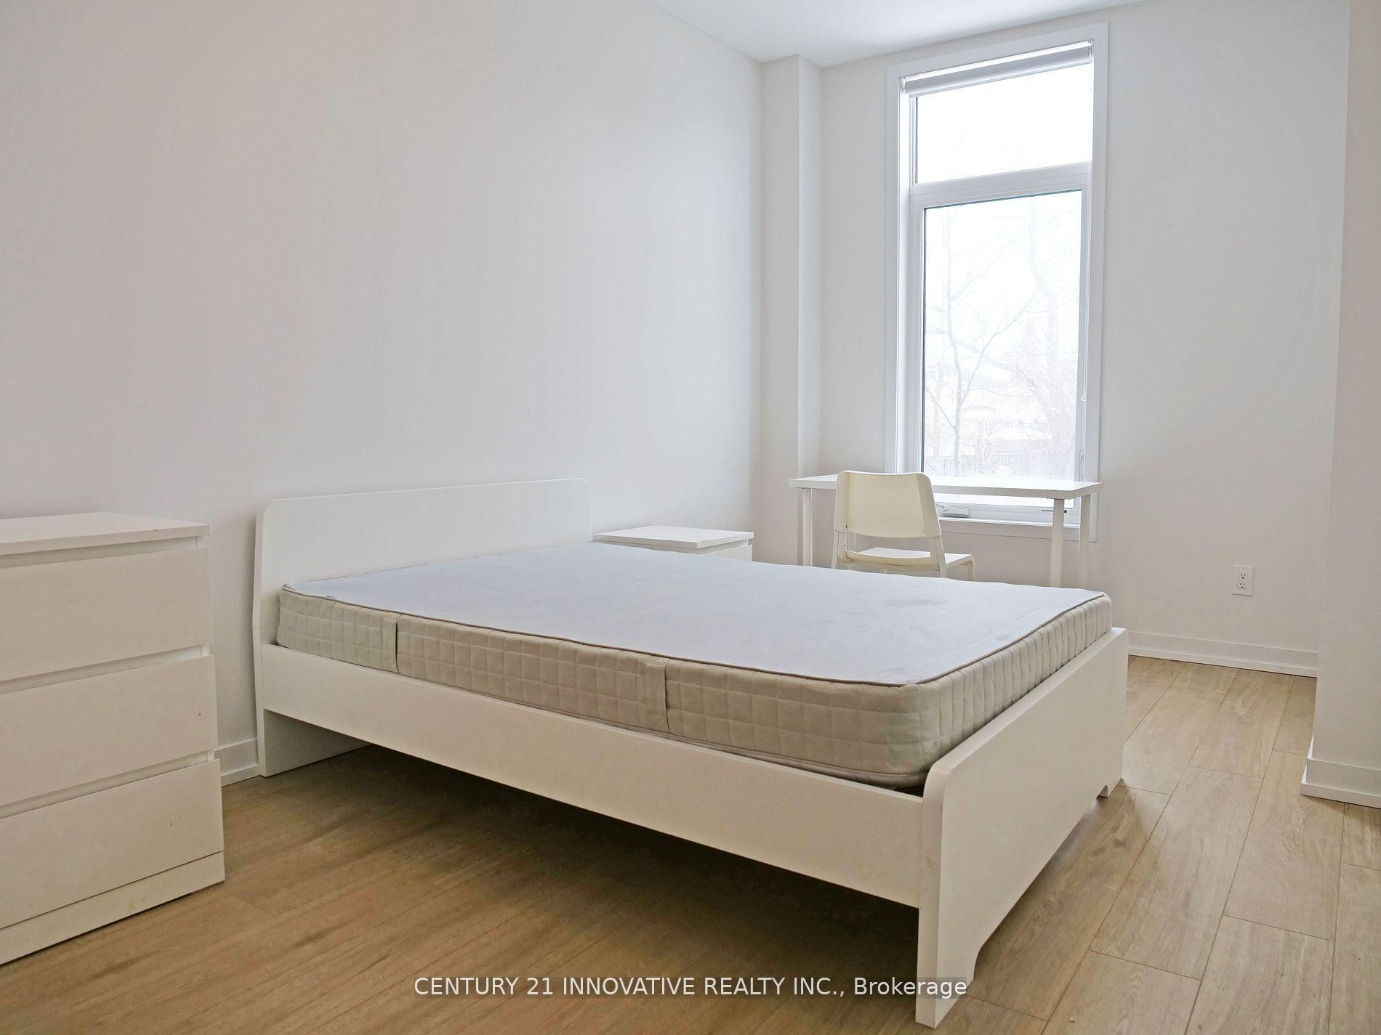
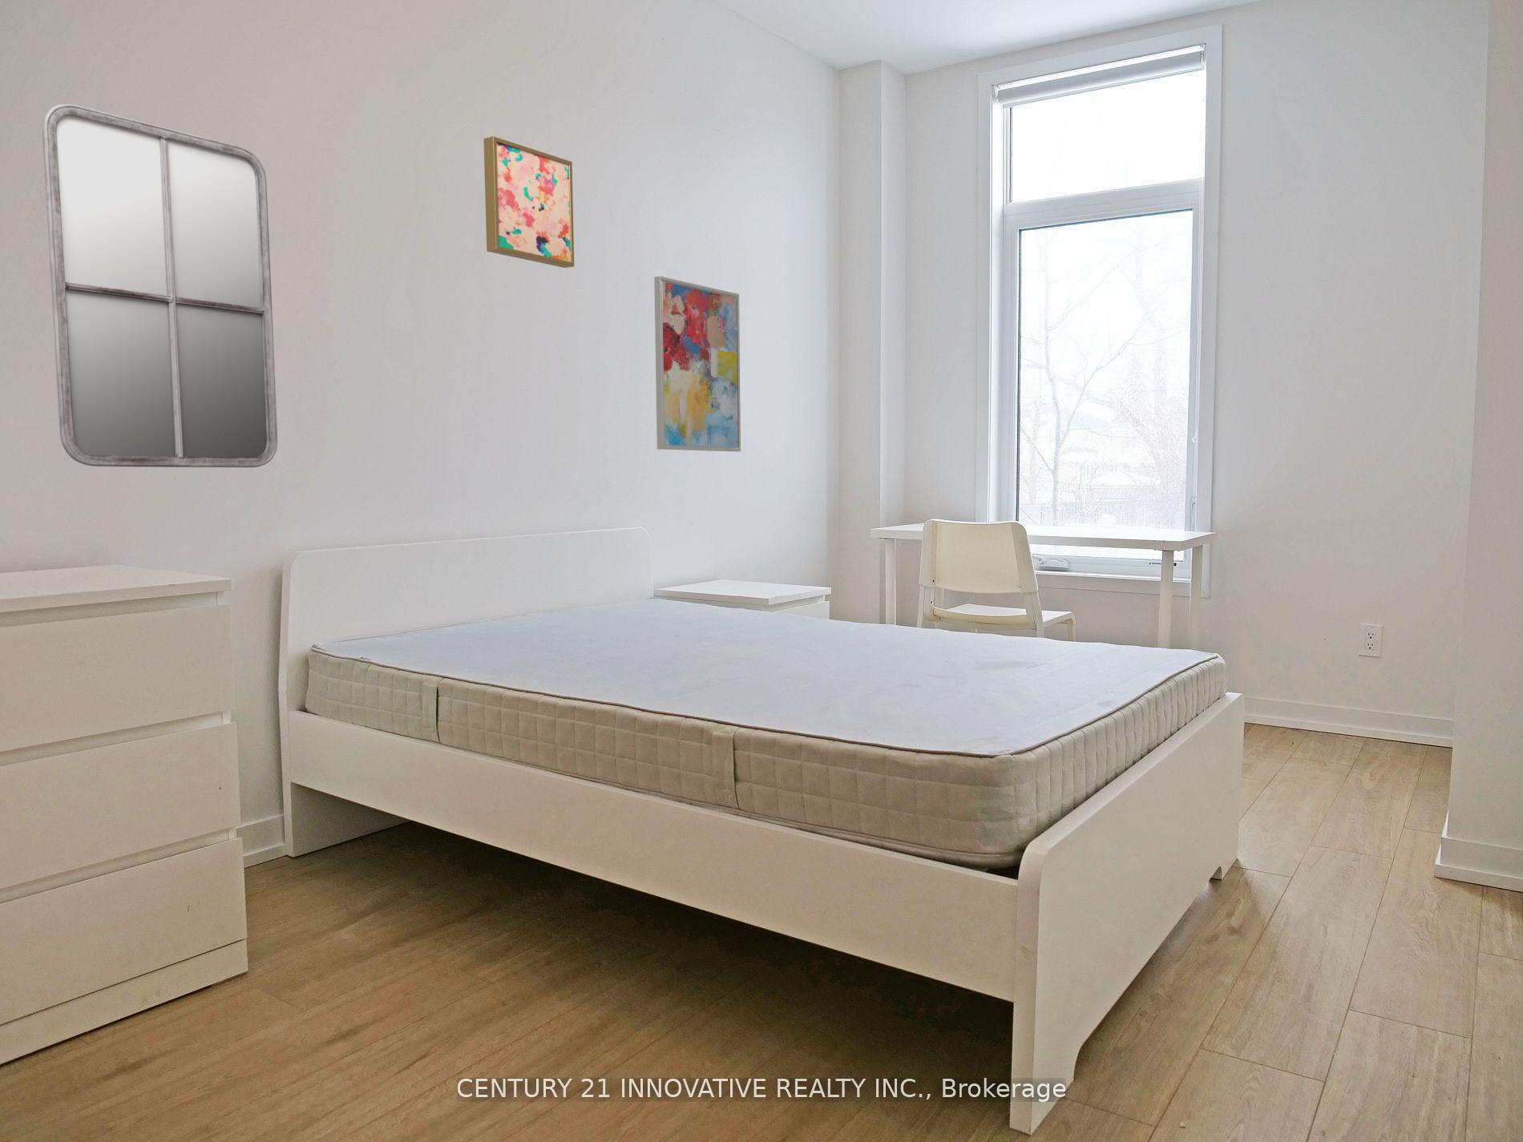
+ wall art (699, 368)
+ home mirror (168, 299)
+ wall art (530, 204)
